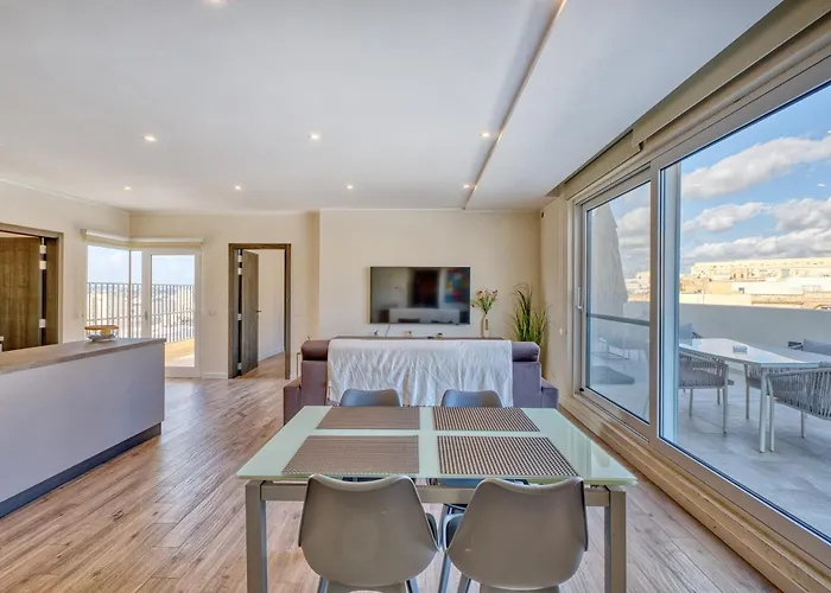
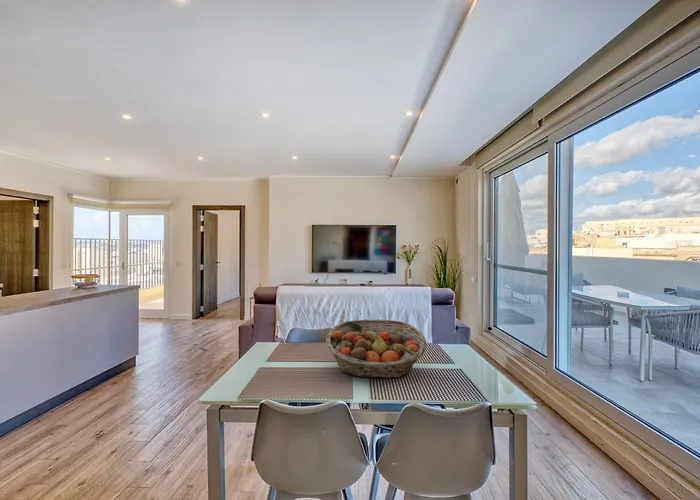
+ fruit basket (375, 346)
